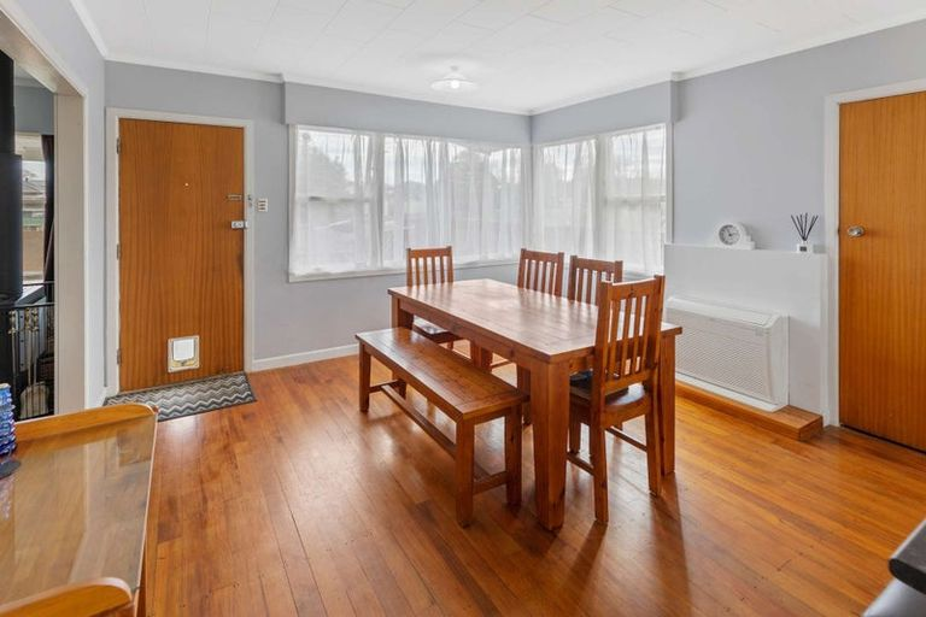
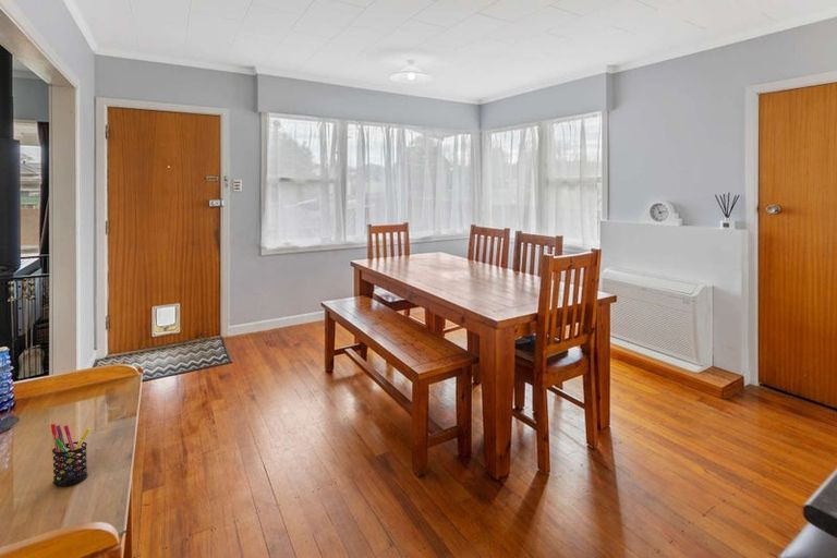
+ pen holder (65, 452)
